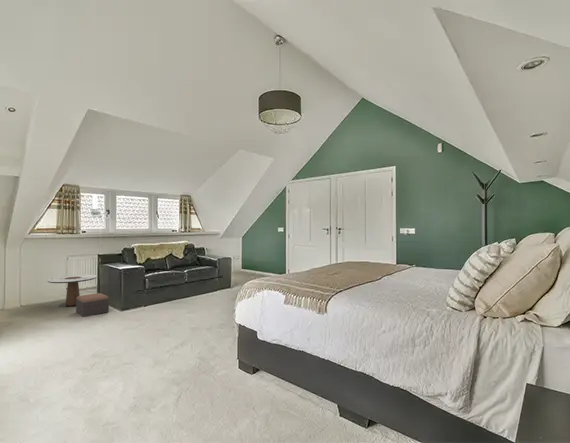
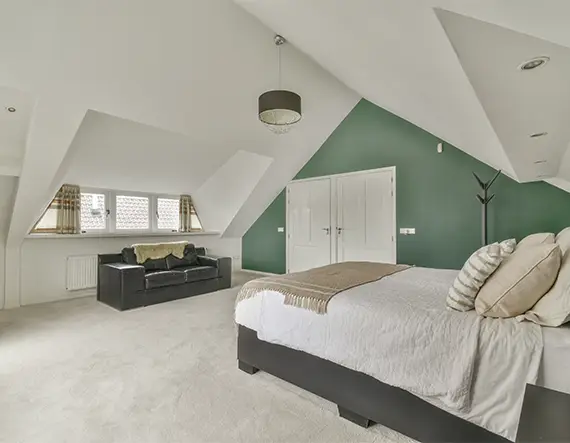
- footstool (92, 303)
- side table (73, 290)
